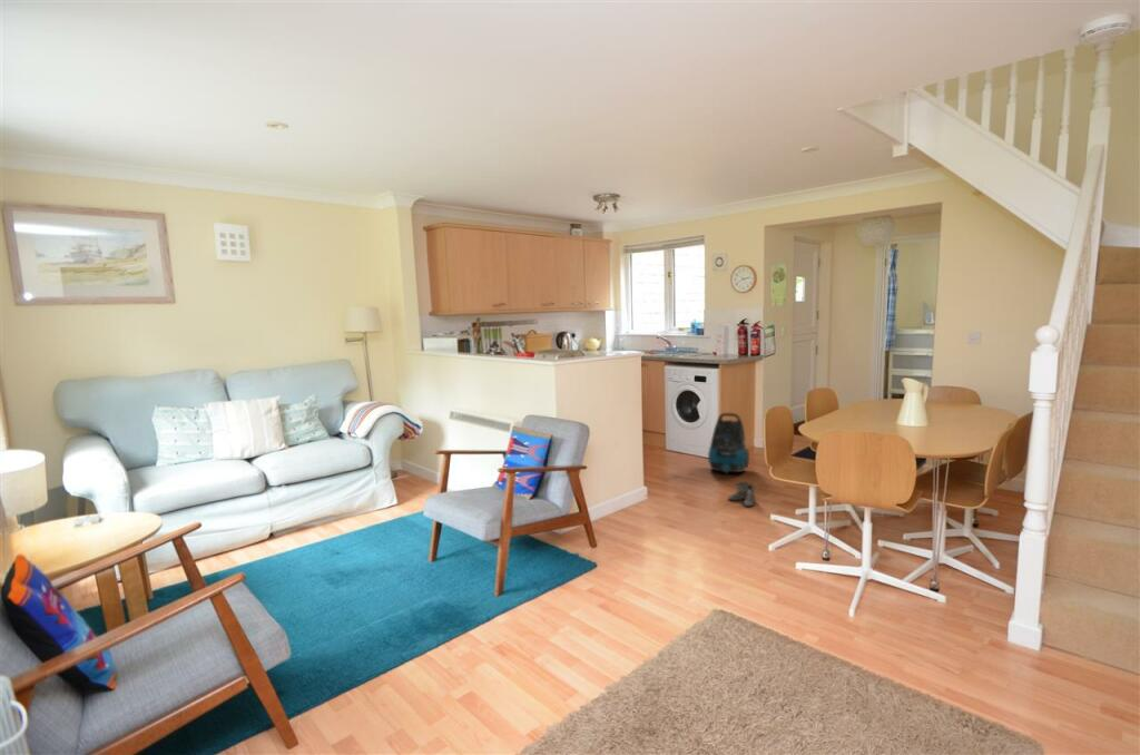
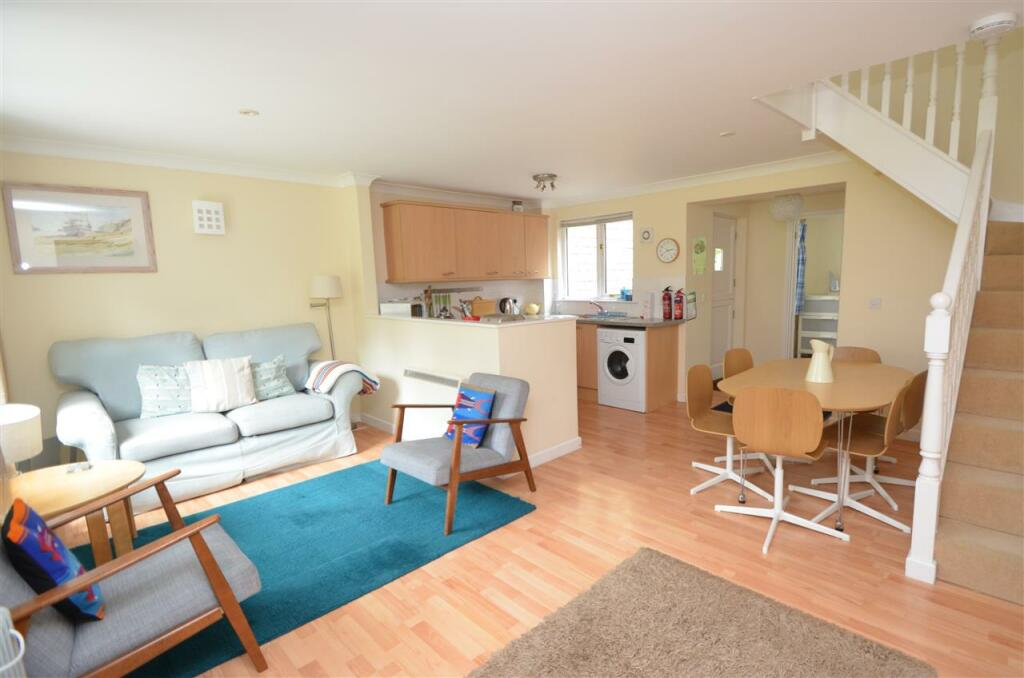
- boots (743, 492)
- vacuum cleaner (727, 442)
